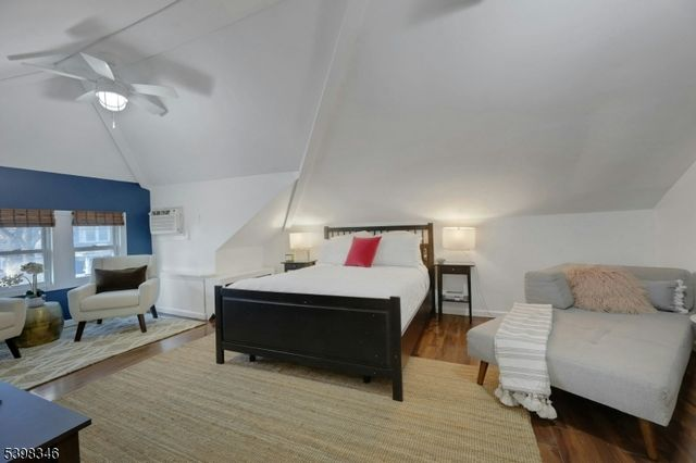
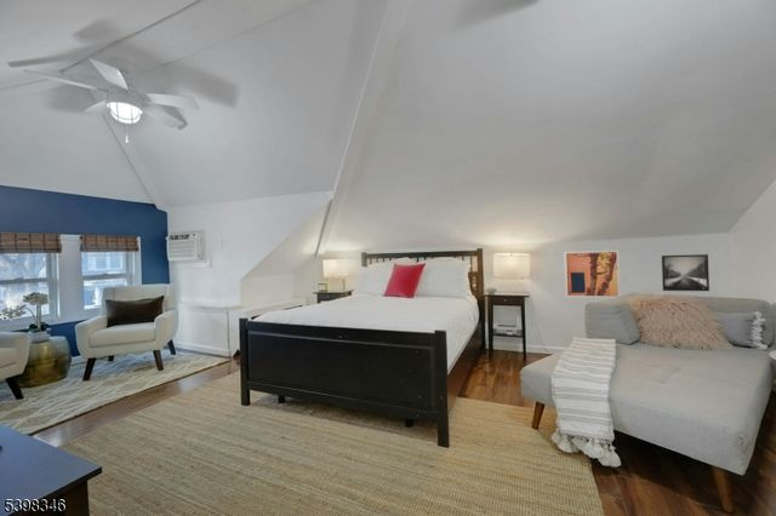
+ wall art (590, 274)
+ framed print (684, 273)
